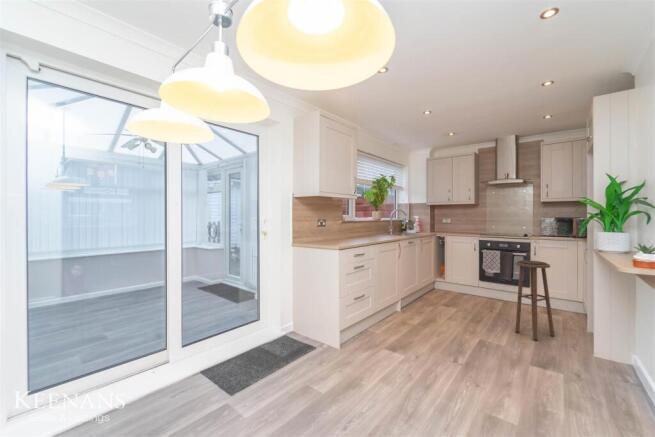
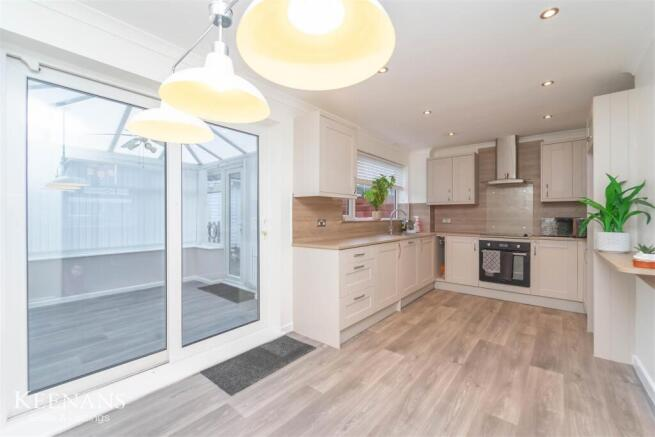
- stool (533, 298)
